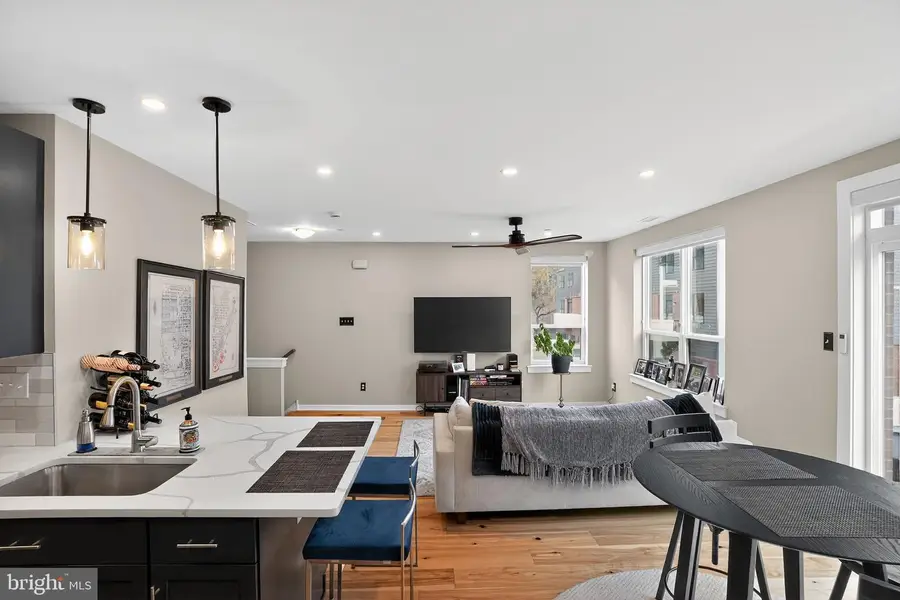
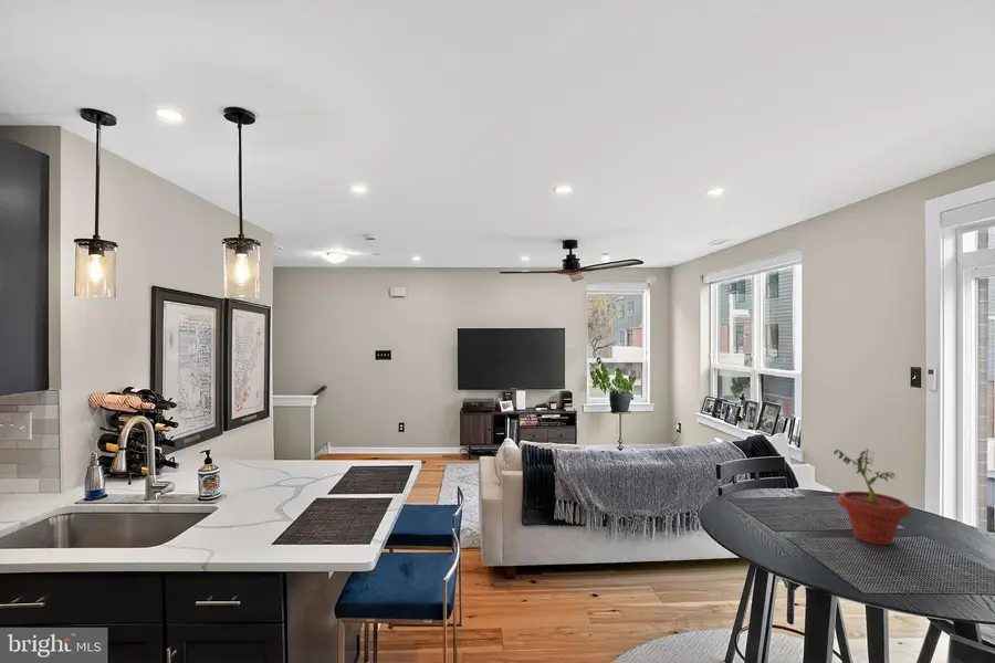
+ potted plant (870, 492)
